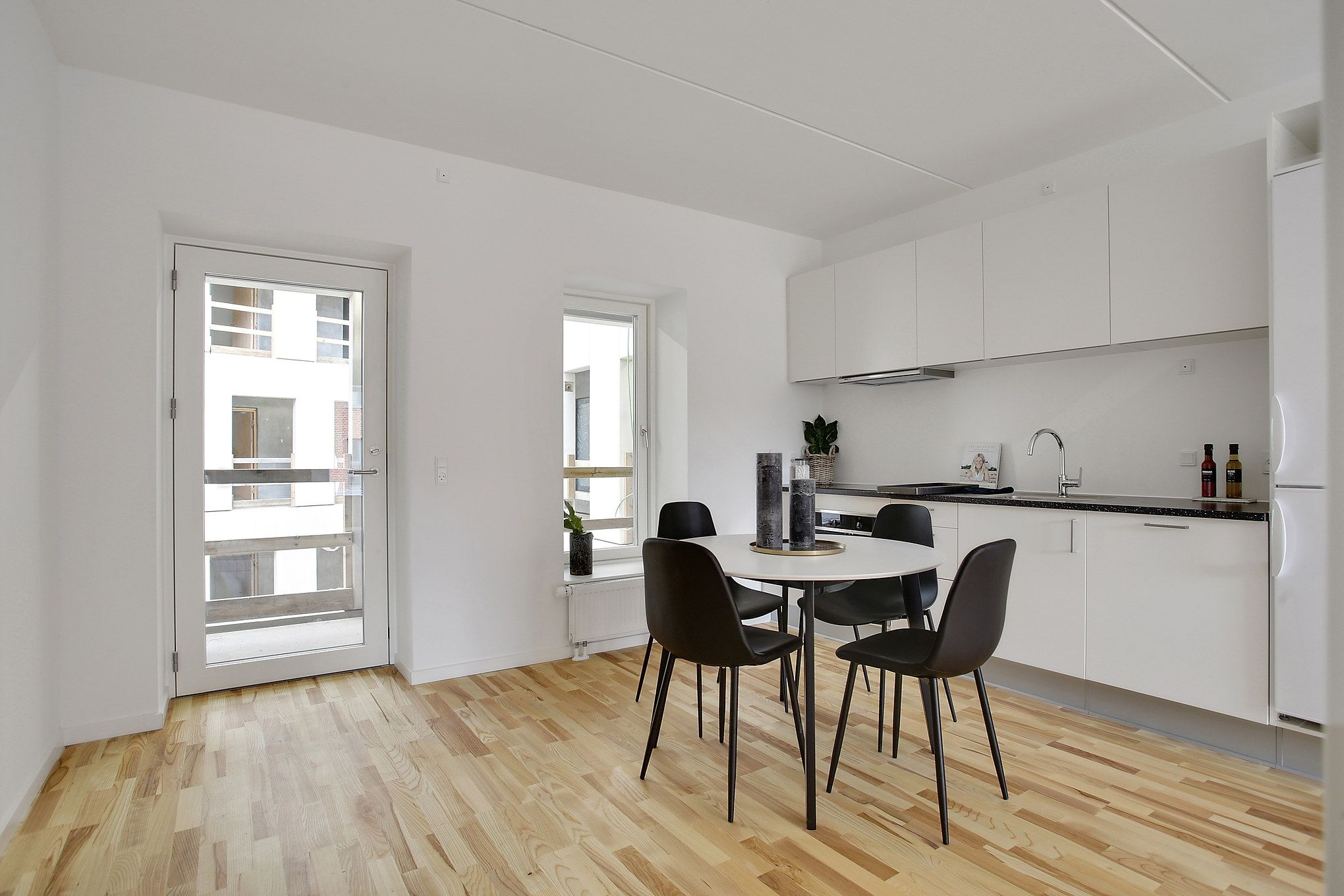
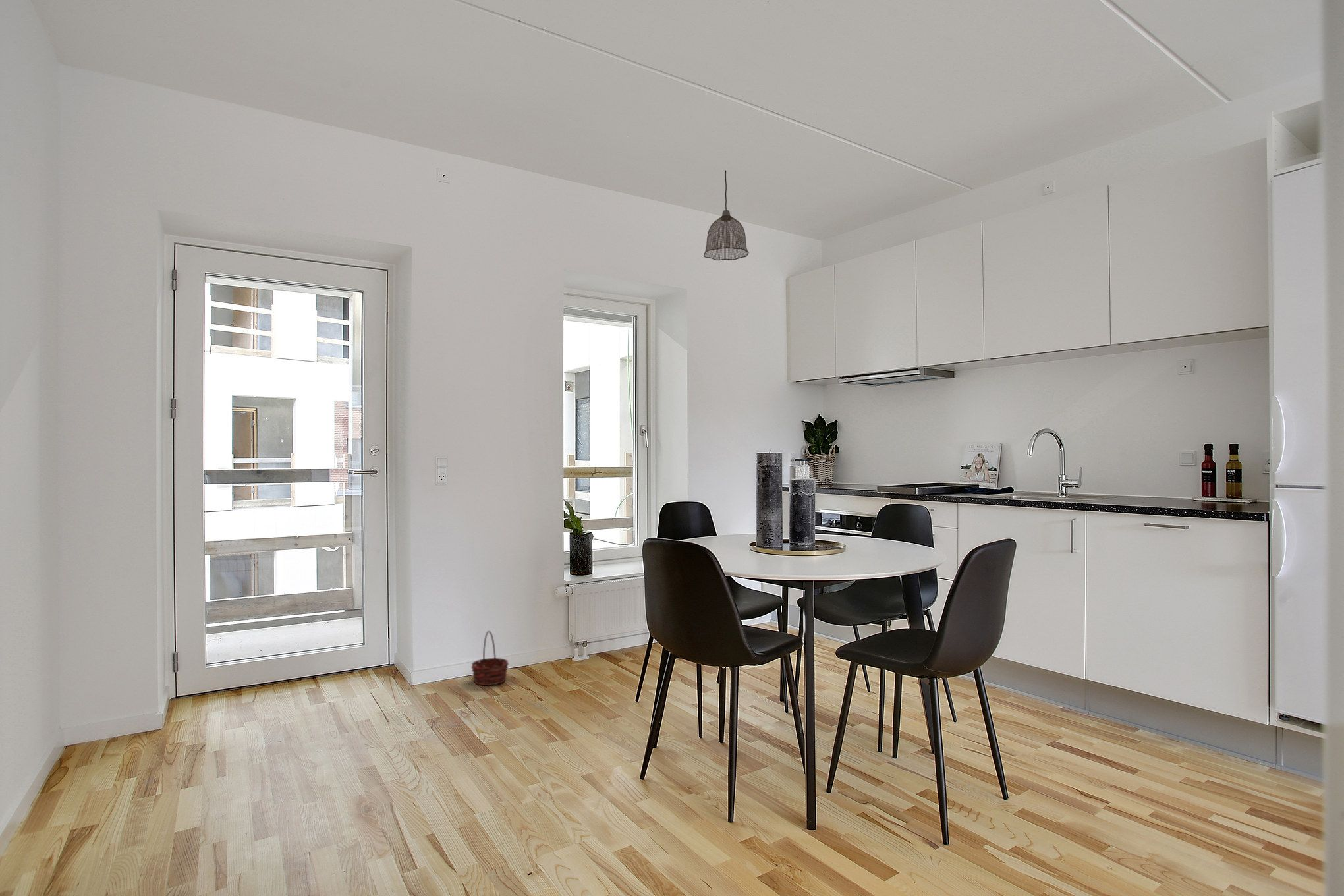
+ basket (490, 658)
+ pendant lamp (725, 212)
